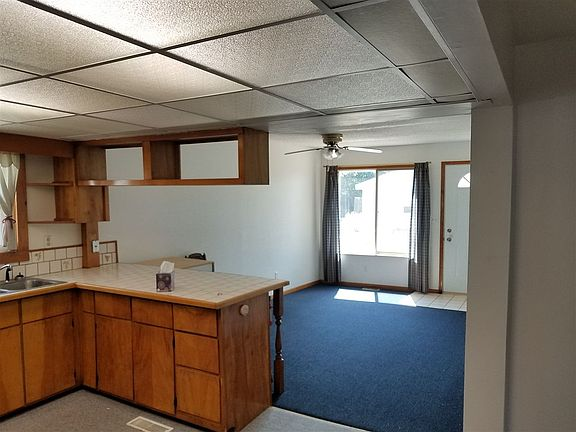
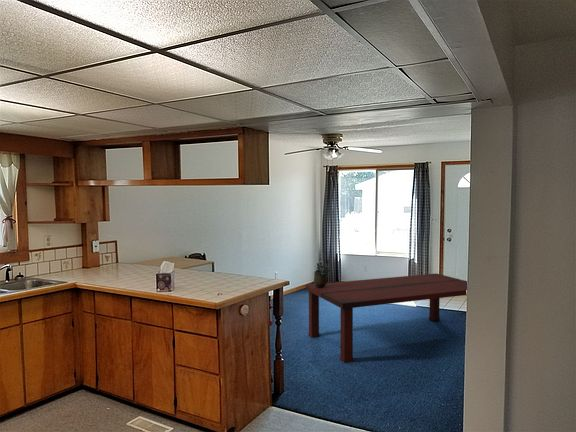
+ potted plant (321, 270)
+ dining table (396, 302)
